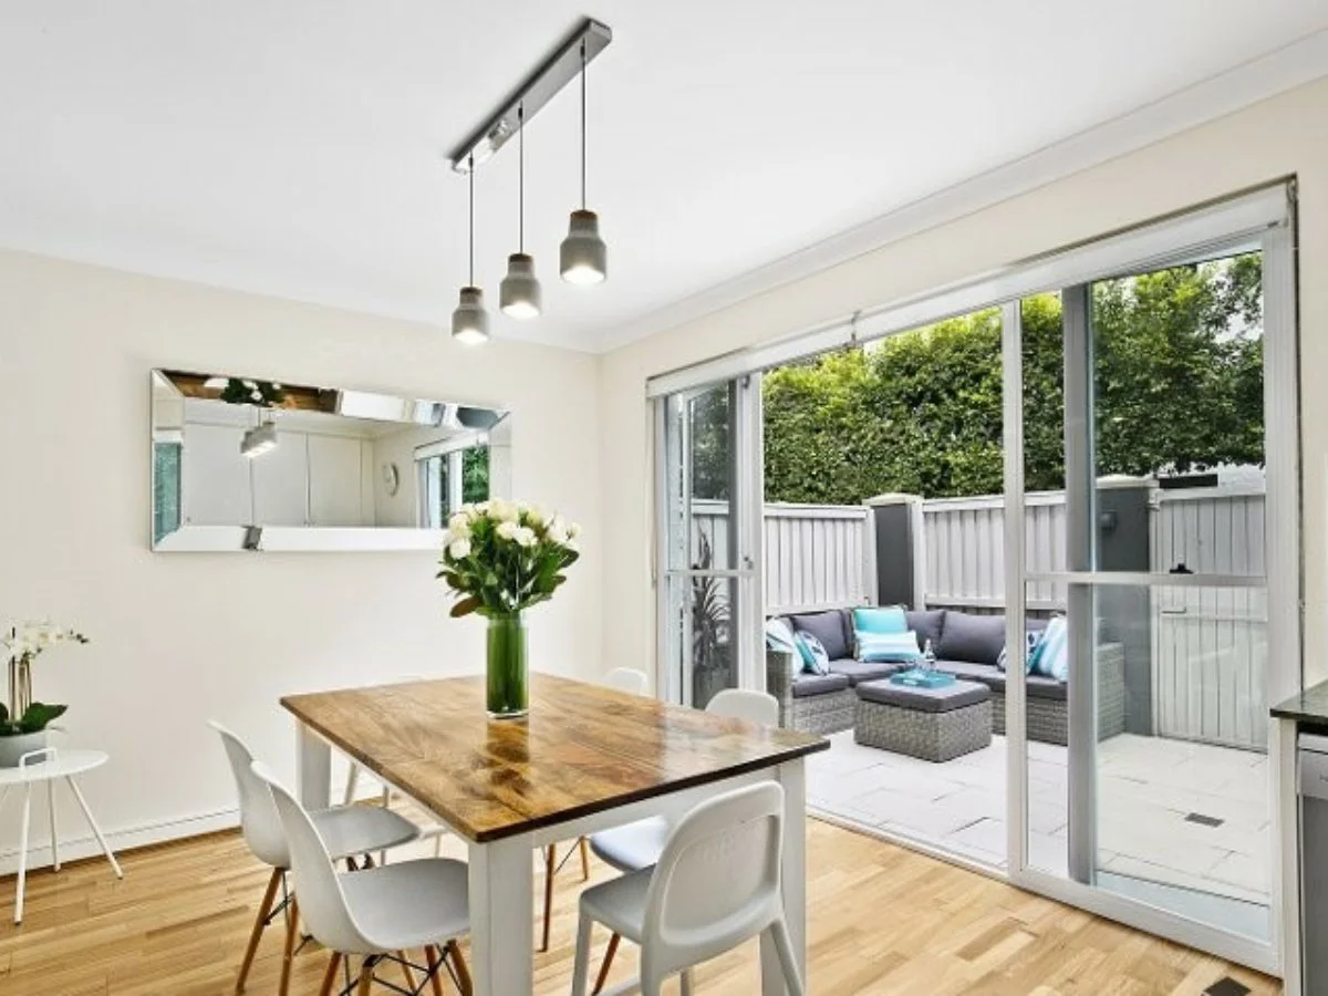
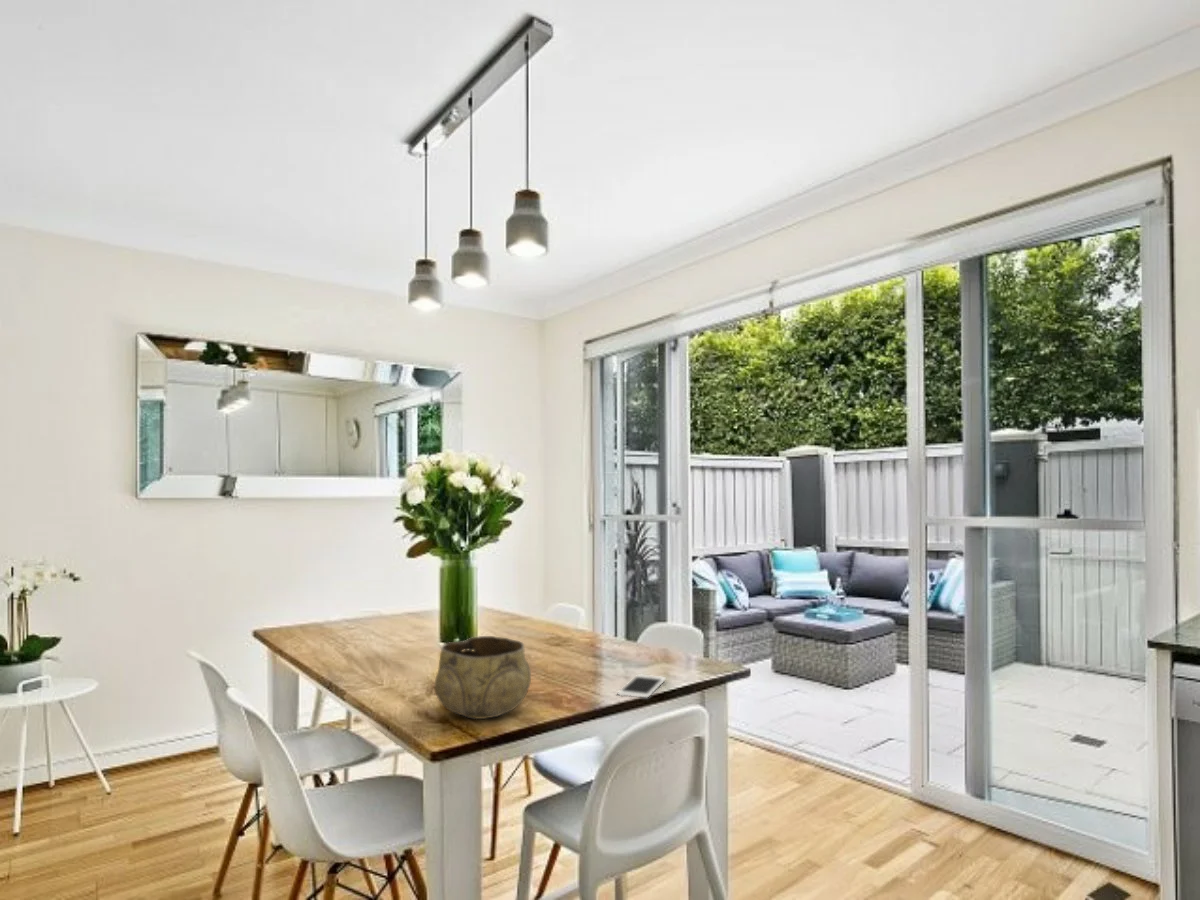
+ decorative bowl (484, 678)
+ cell phone (642, 685)
